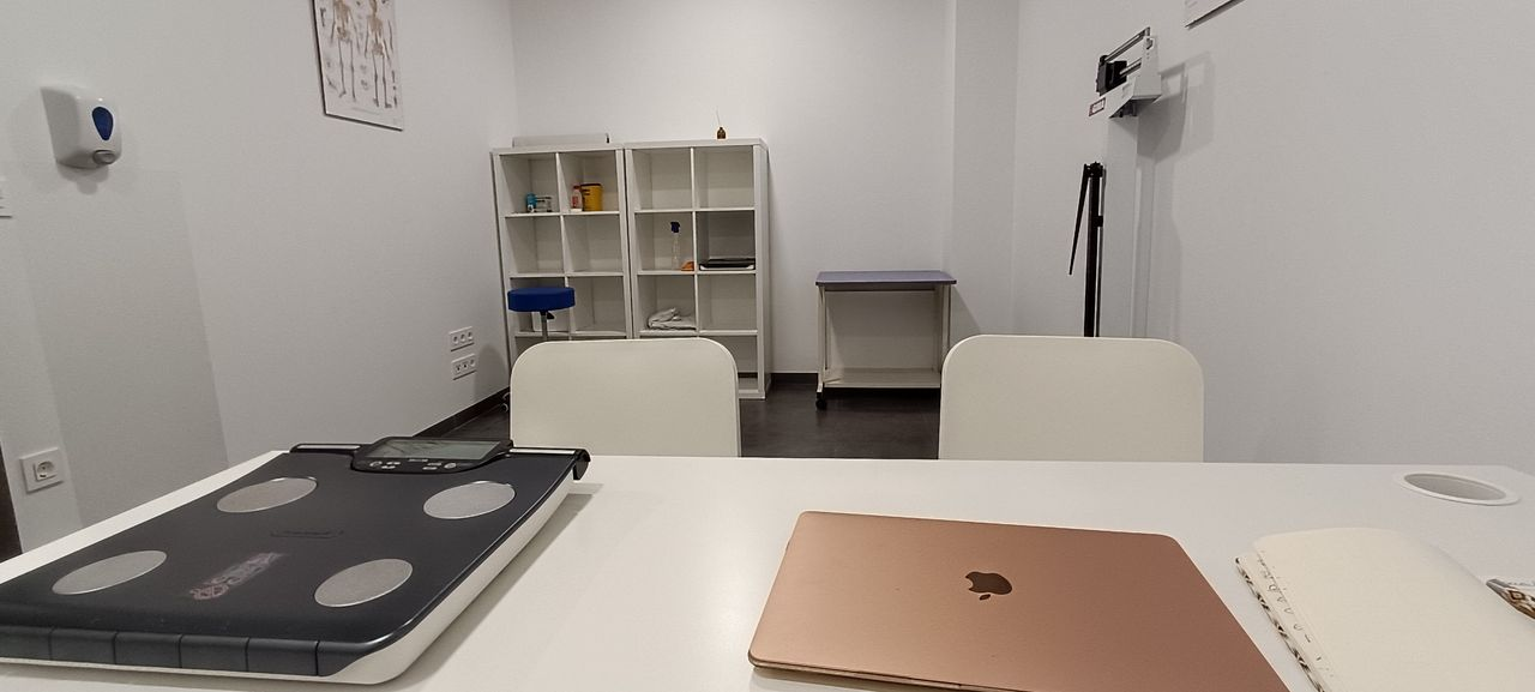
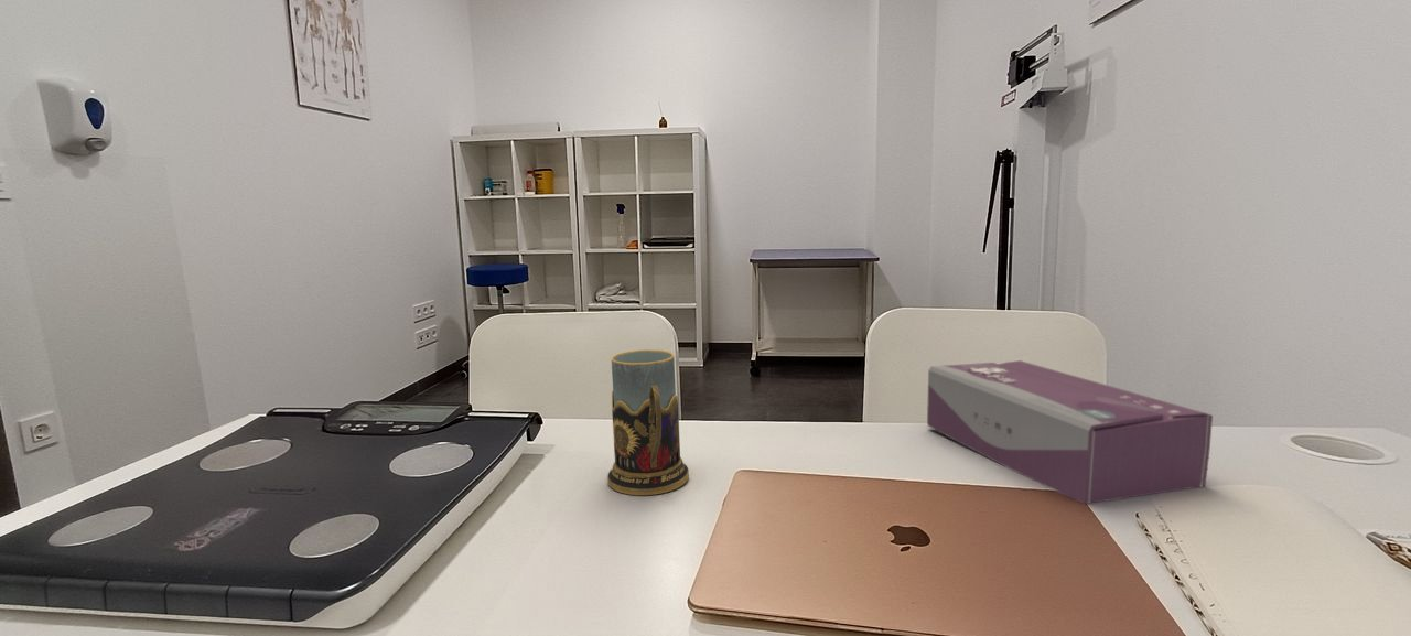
+ mug (647, 421)
+ tissue box (1048, 418)
